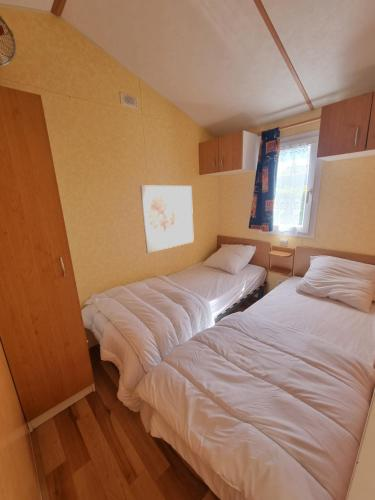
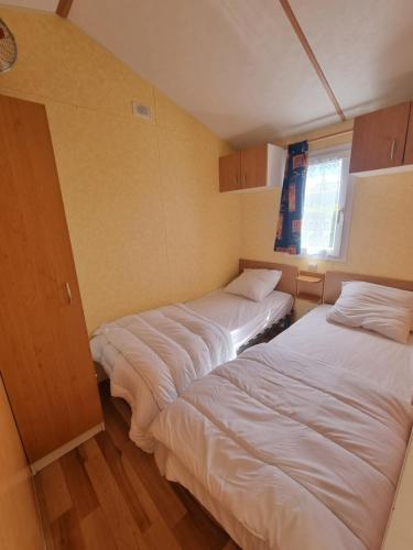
- wall art (170, 217)
